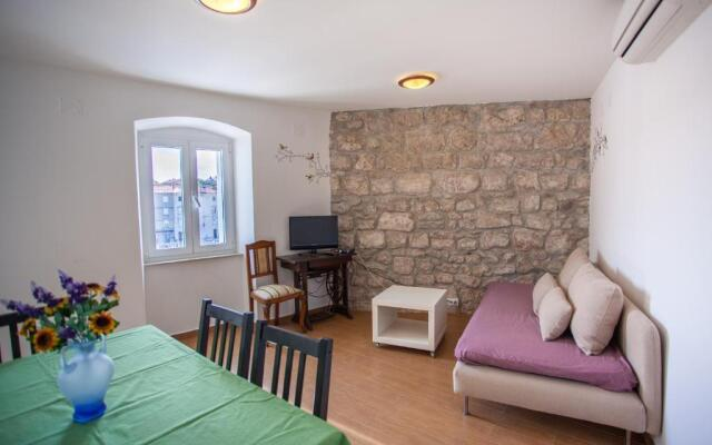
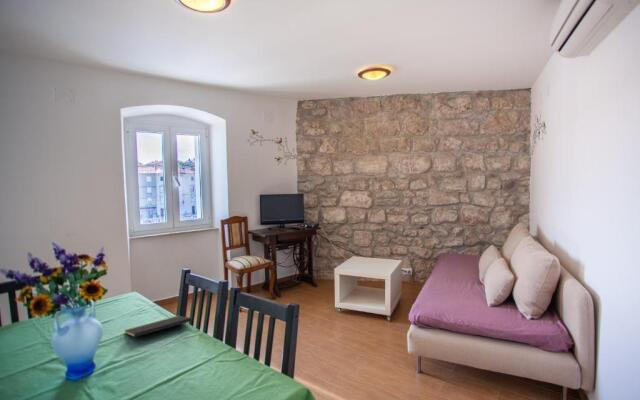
+ notepad (158, 325)
